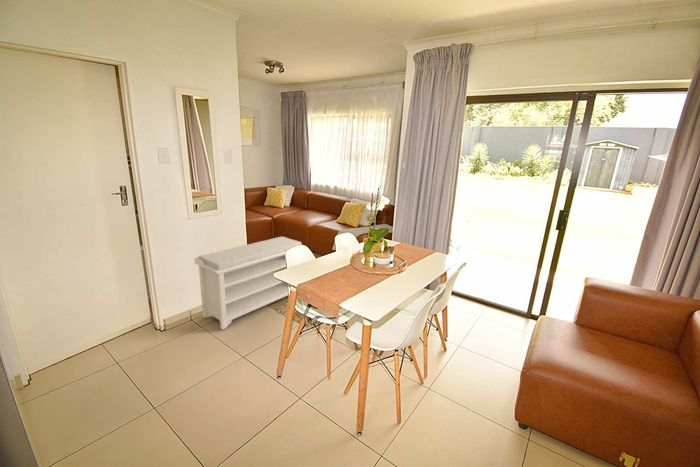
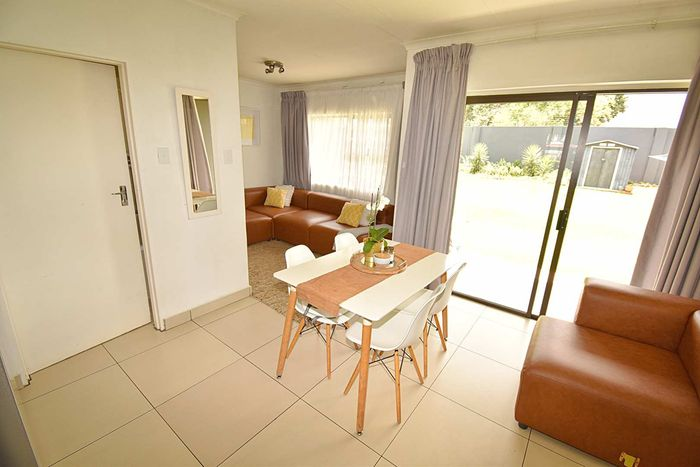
- bench (255, 276)
